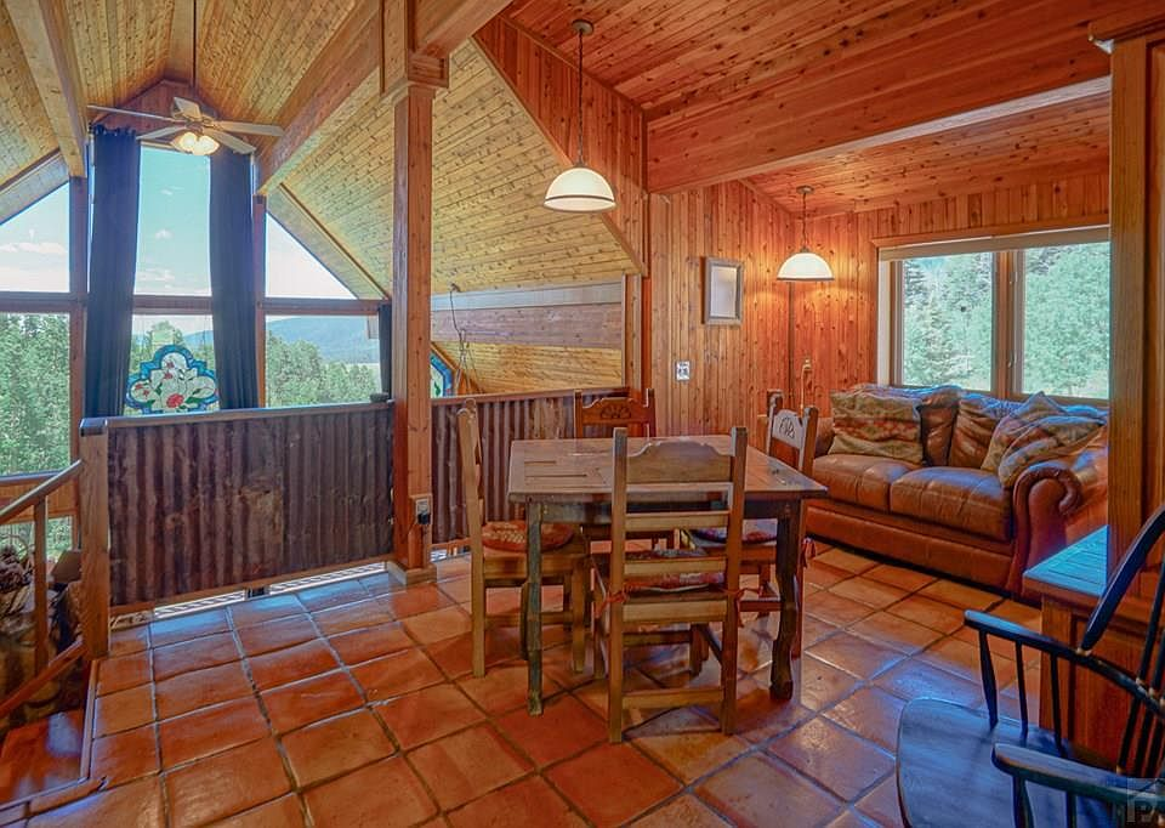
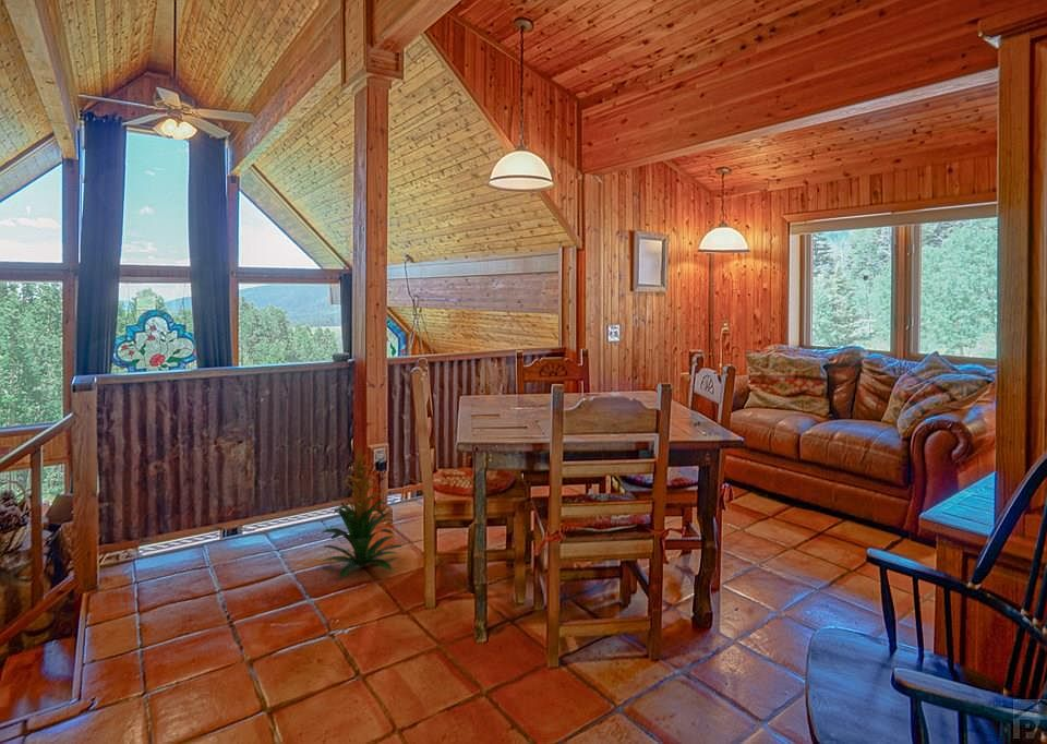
+ indoor plant (360, 506)
